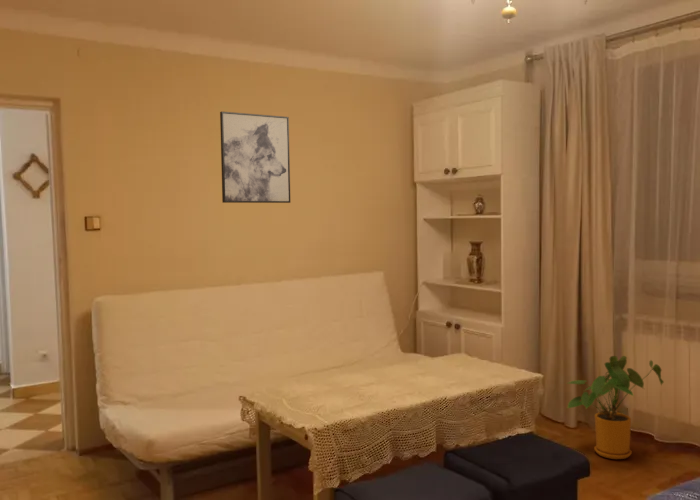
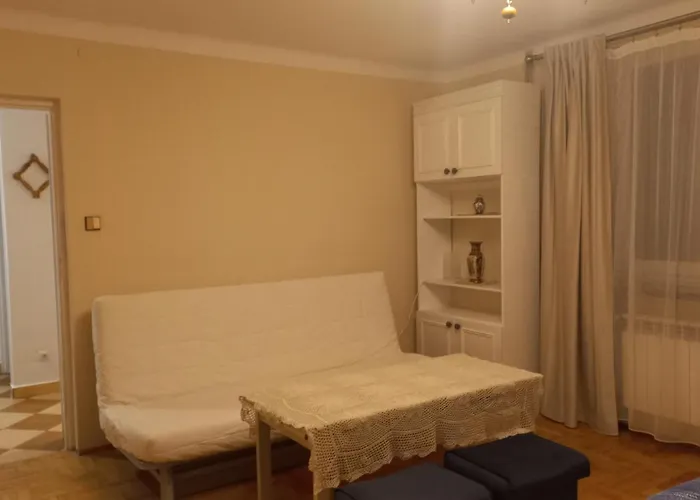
- wall art (256, 158)
- house plant (611, 405)
